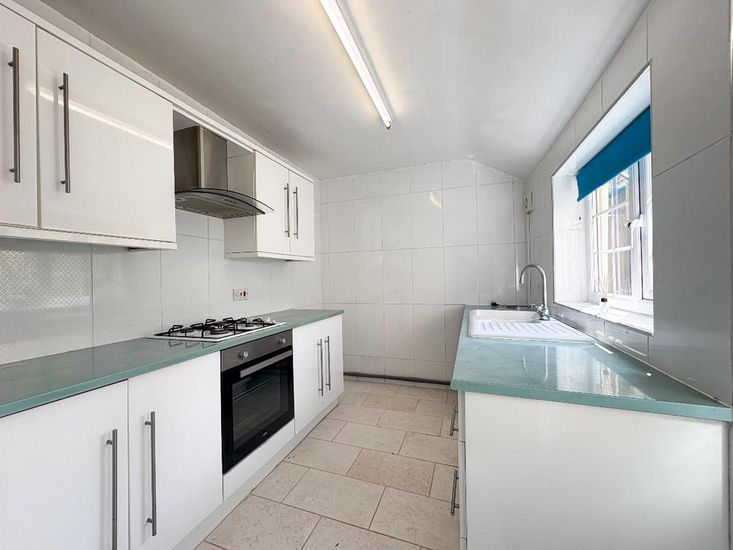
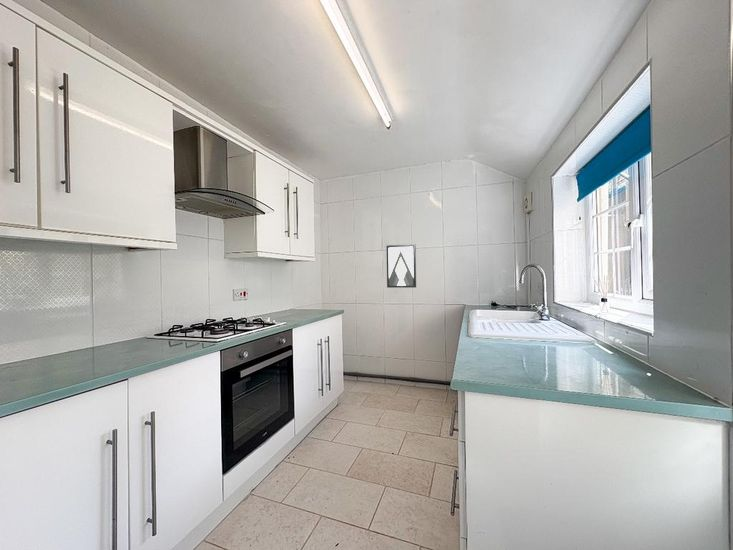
+ wall art (401, 266)
